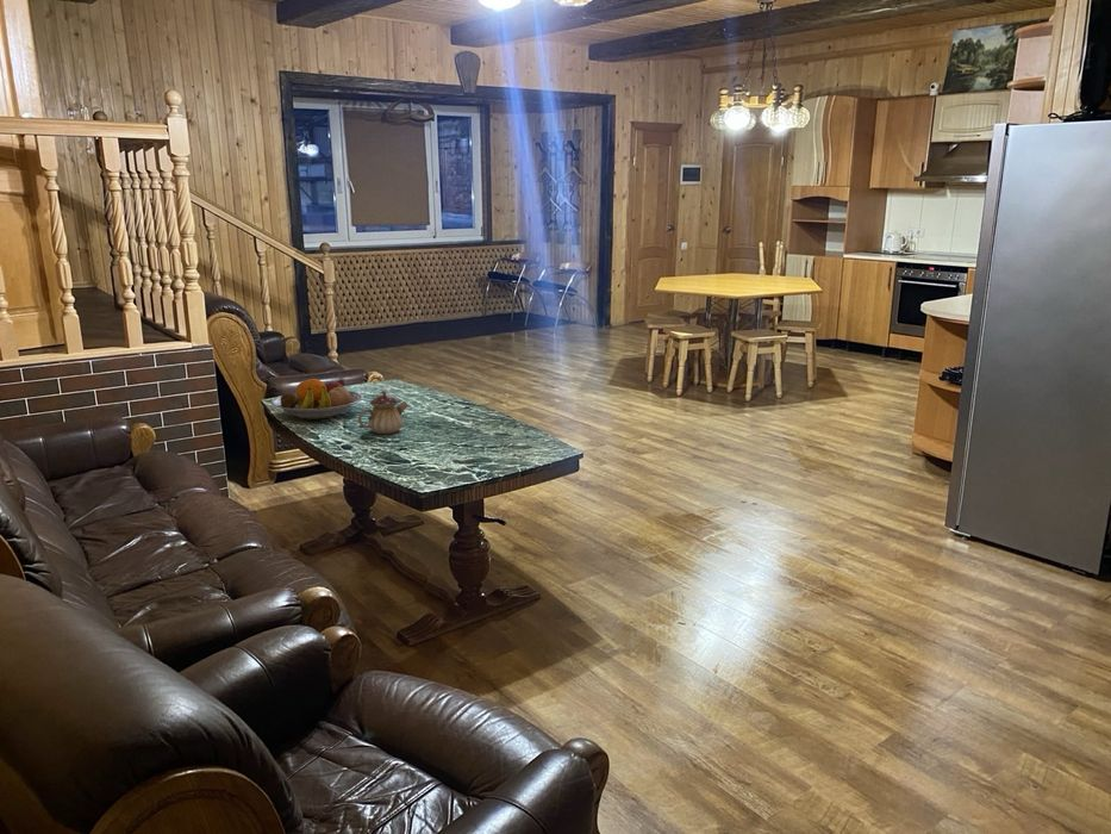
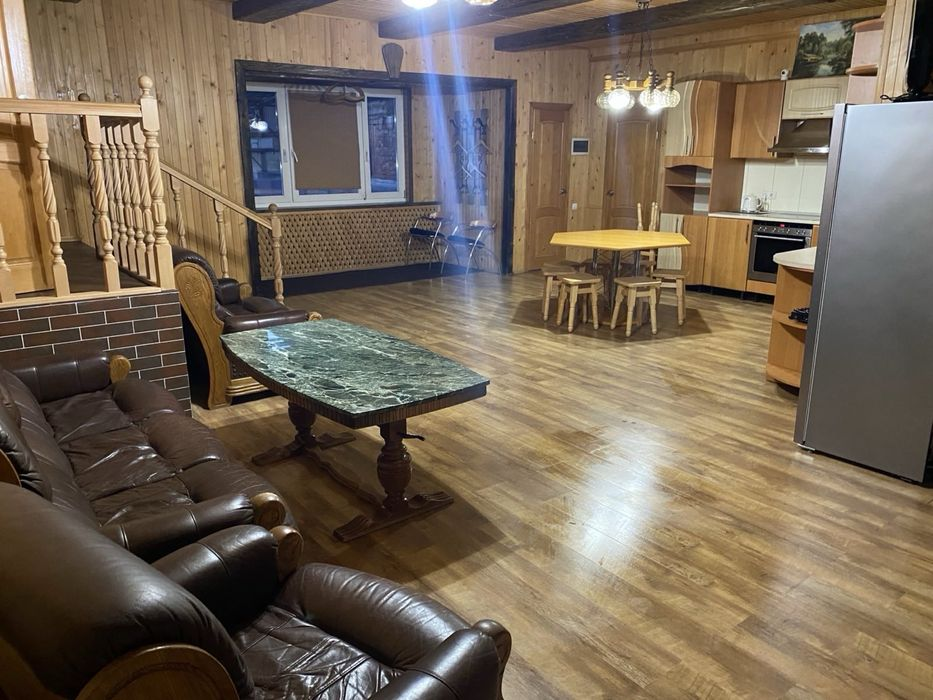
- teapot (382, 410)
- fruit bowl (317, 394)
